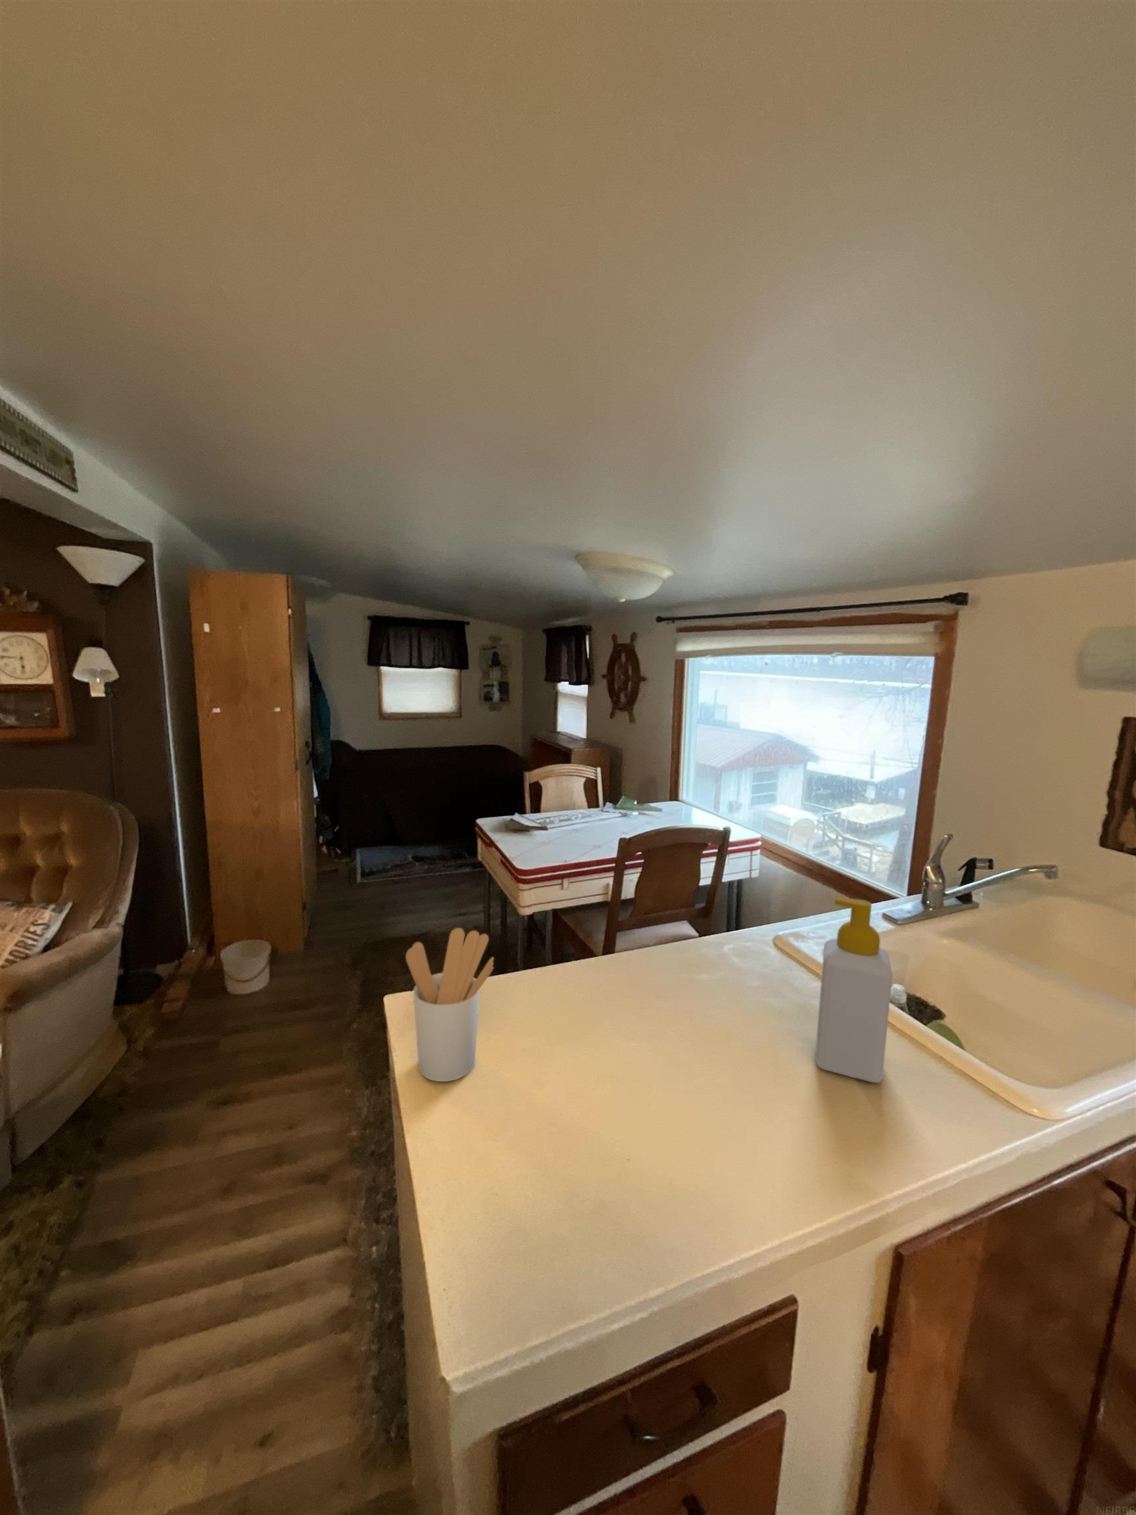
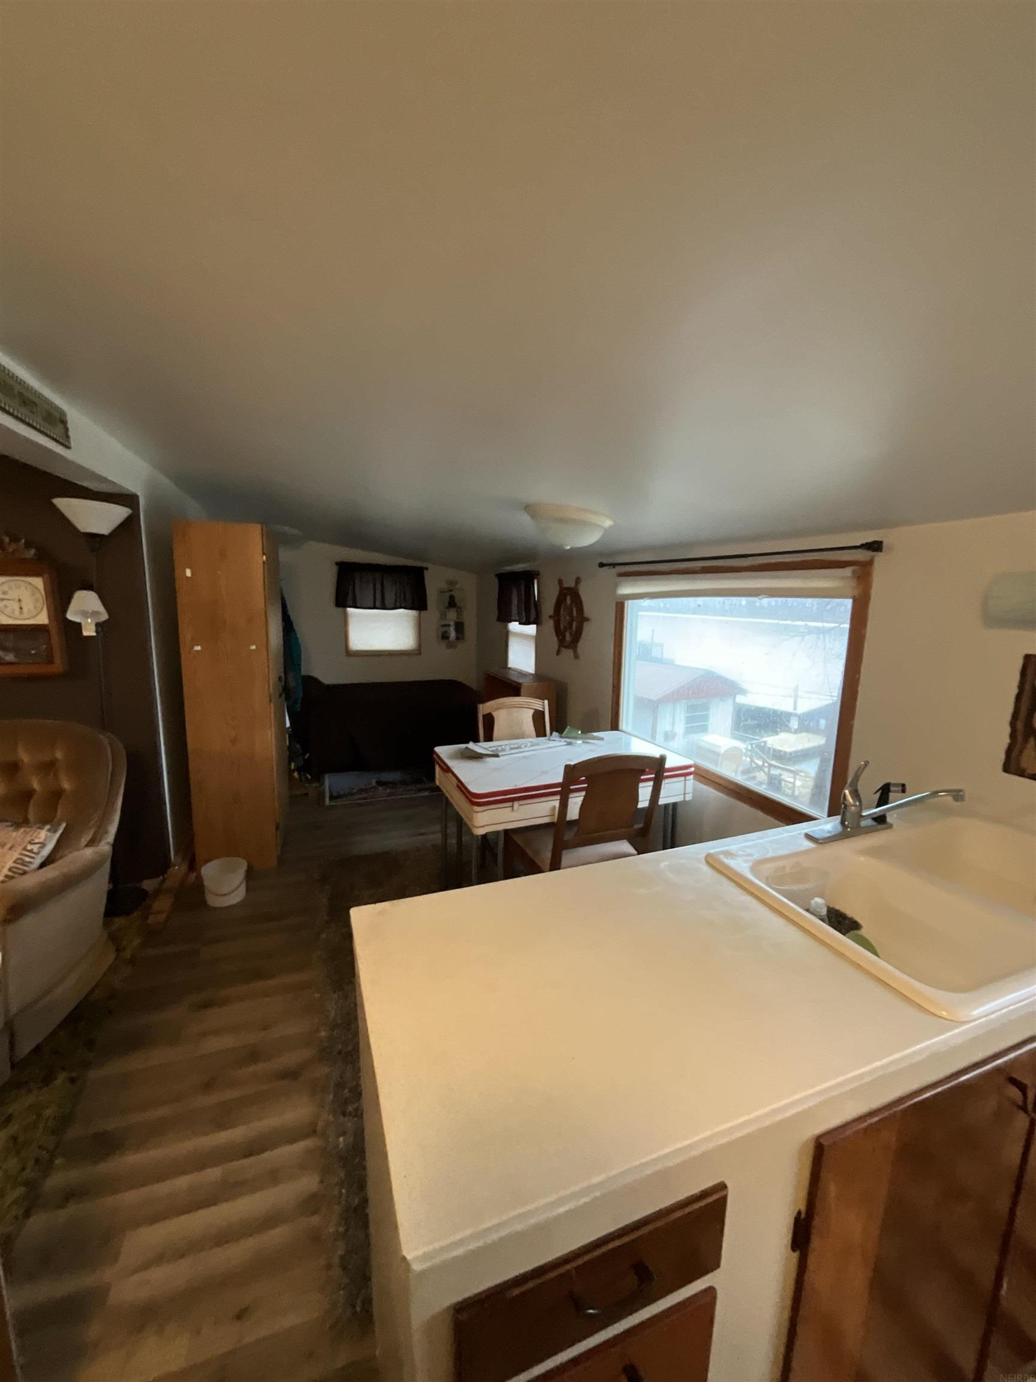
- utensil holder (453, 998)
- soap bottle (854, 983)
